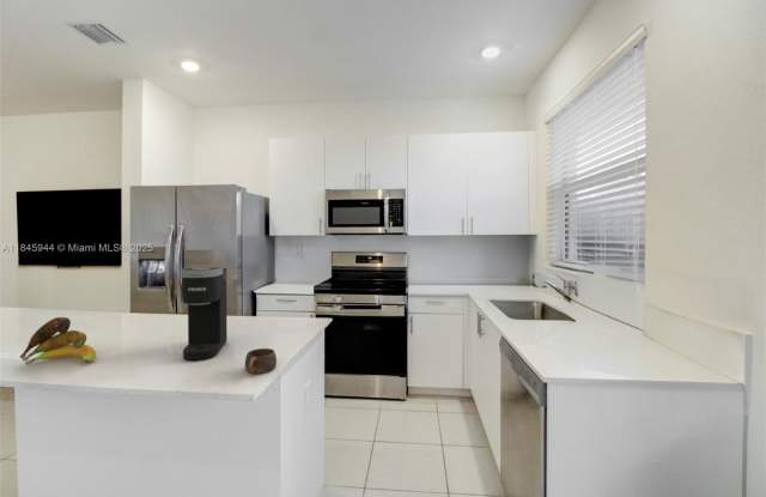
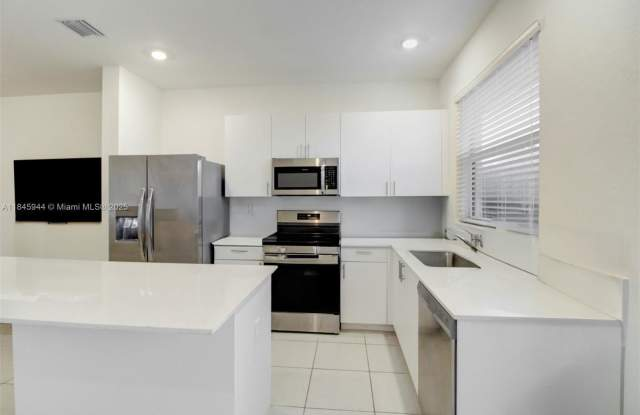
- banana (61, 339)
- cup (257, 362)
- coffee maker (206, 308)
